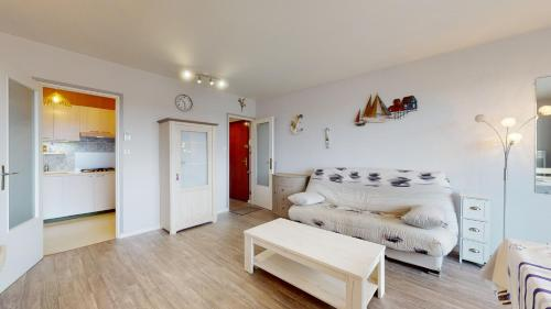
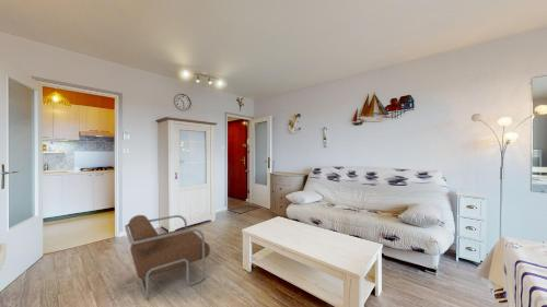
+ armchair (167, 247)
